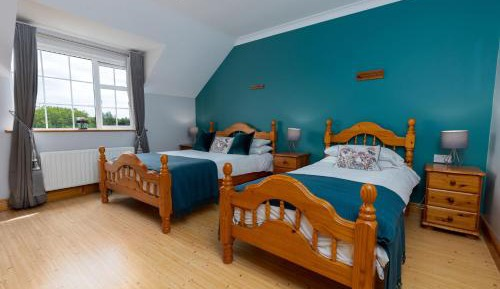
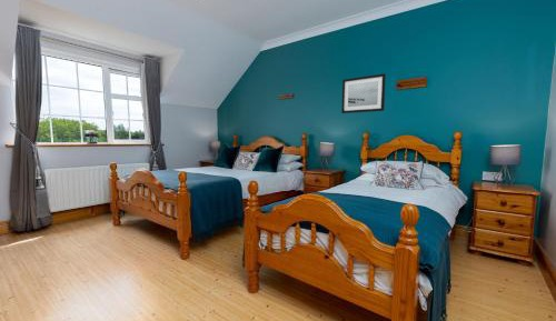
+ wall art (363, 94)
